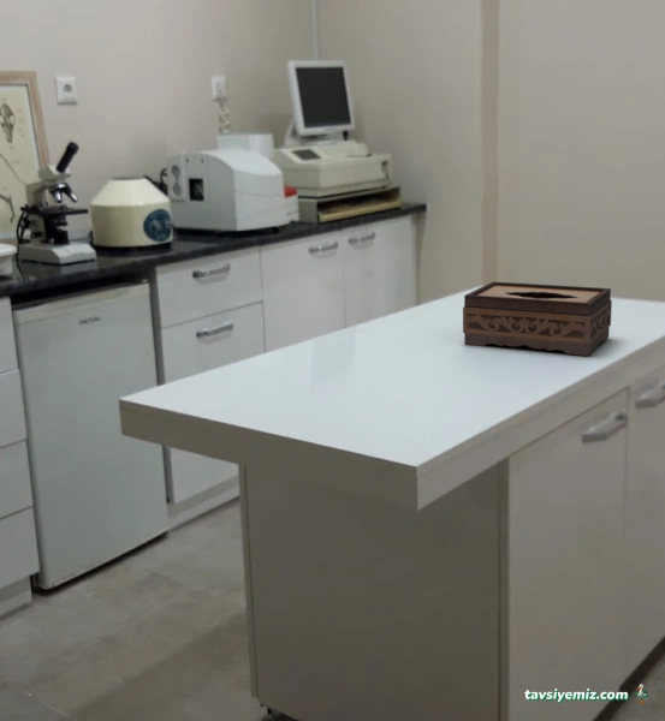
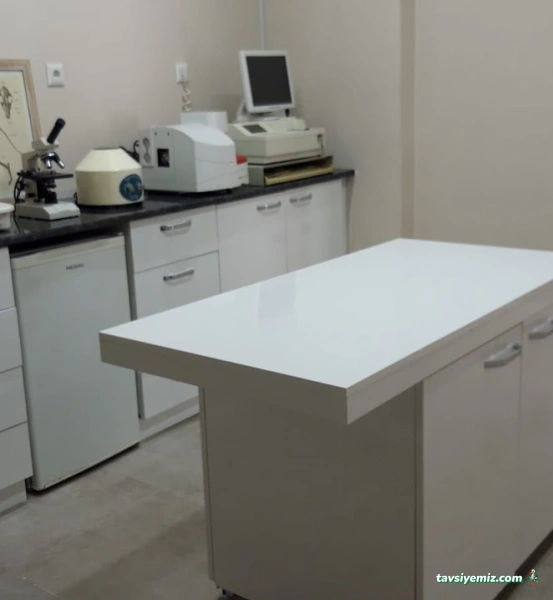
- tissue box (536, 316)
